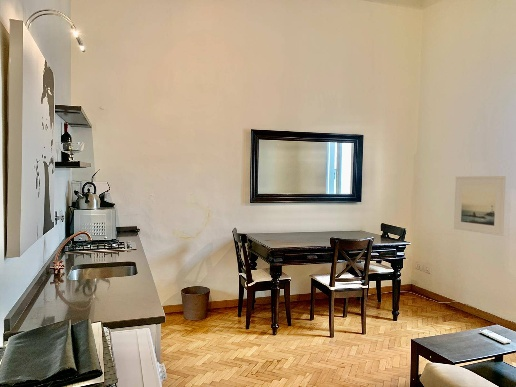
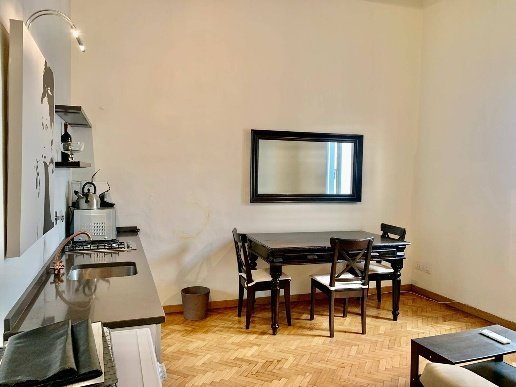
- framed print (478, 204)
